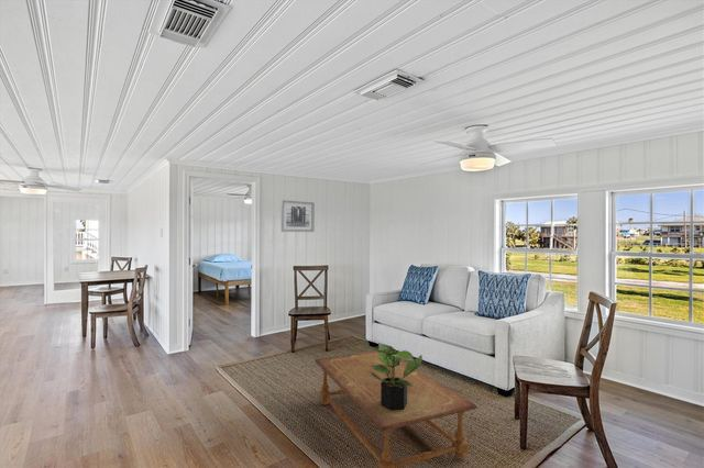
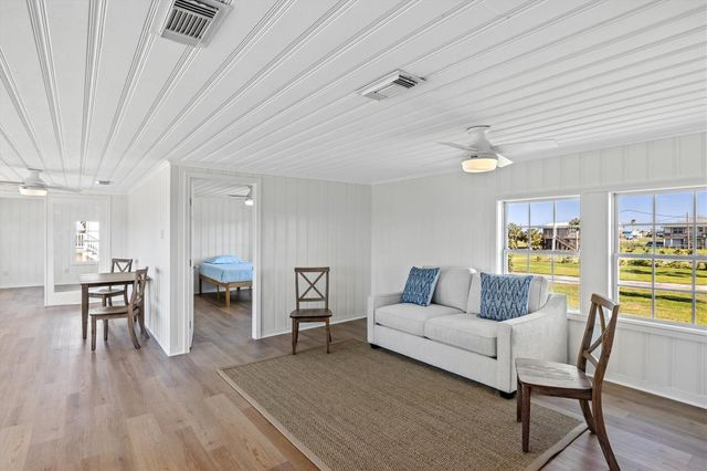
- potted plant (388, 371)
- wall art (298, 216)
- coffee table (380, 402)
